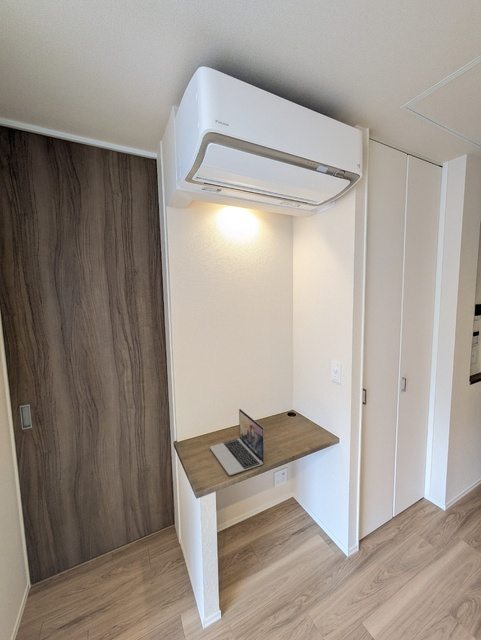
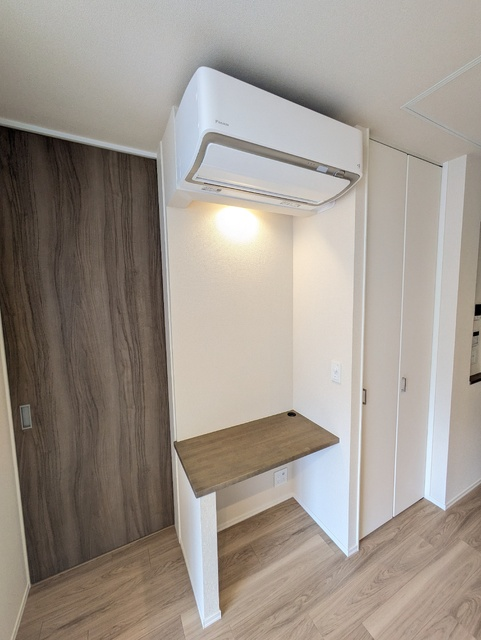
- laptop (235, 439)
